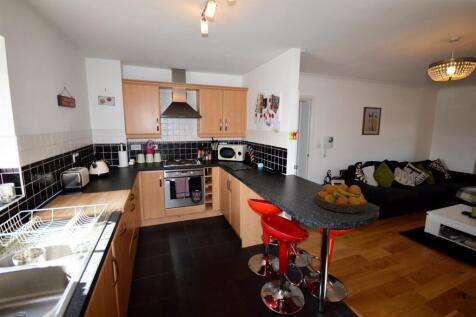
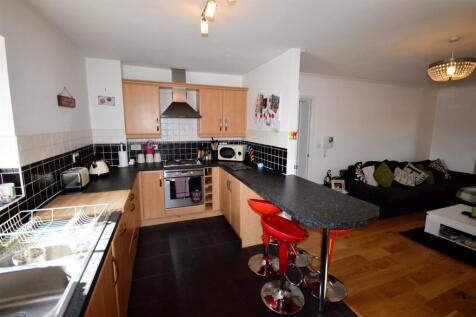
- wall art (371, 121)
- fruit bowl (340, 194)
